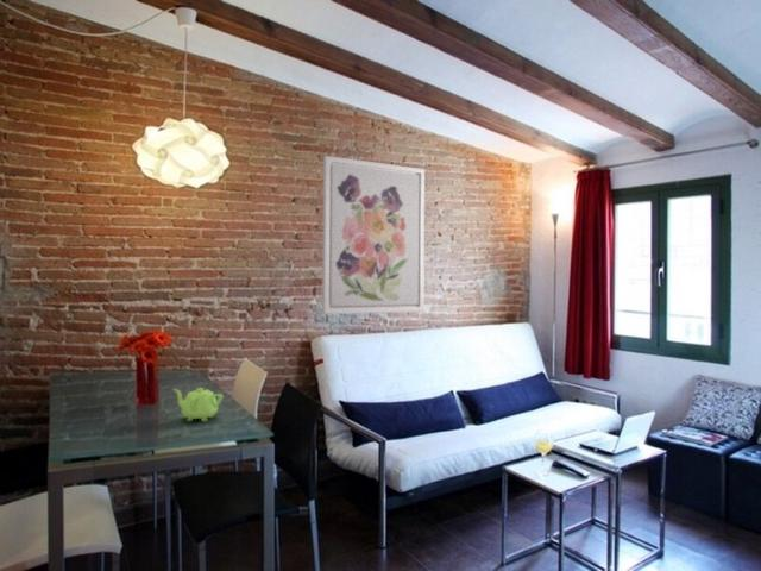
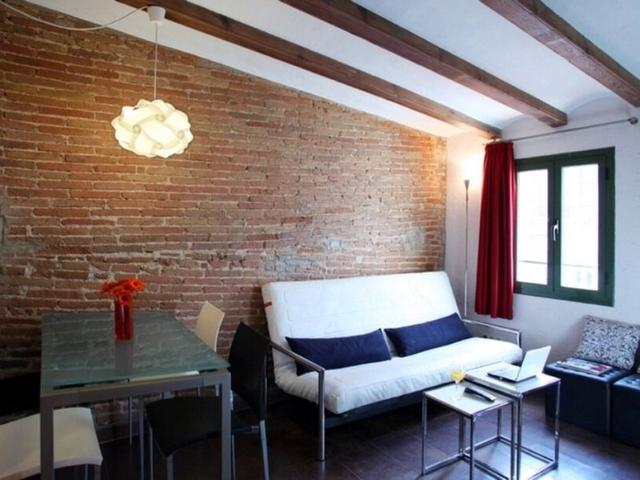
- wall art (376, 238)
- teapot (197, 403)
